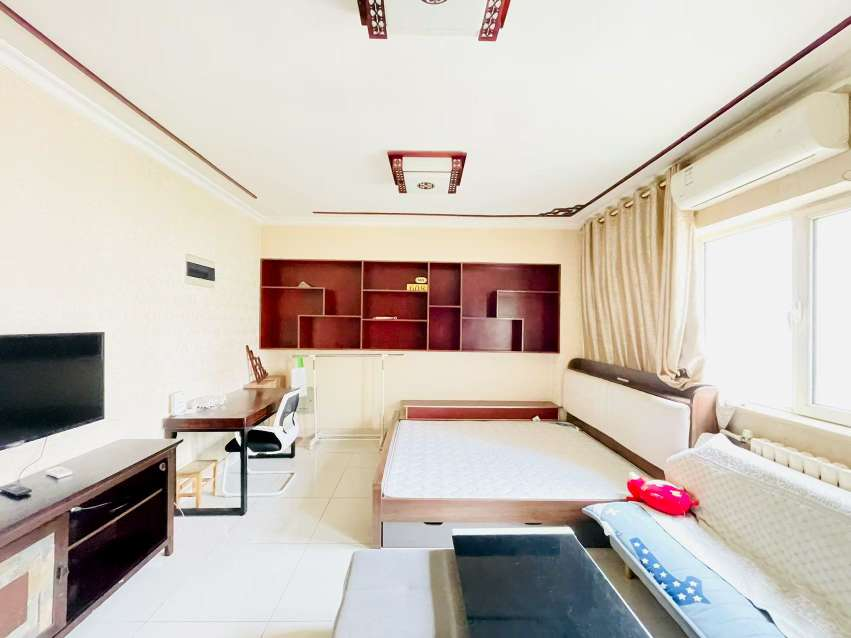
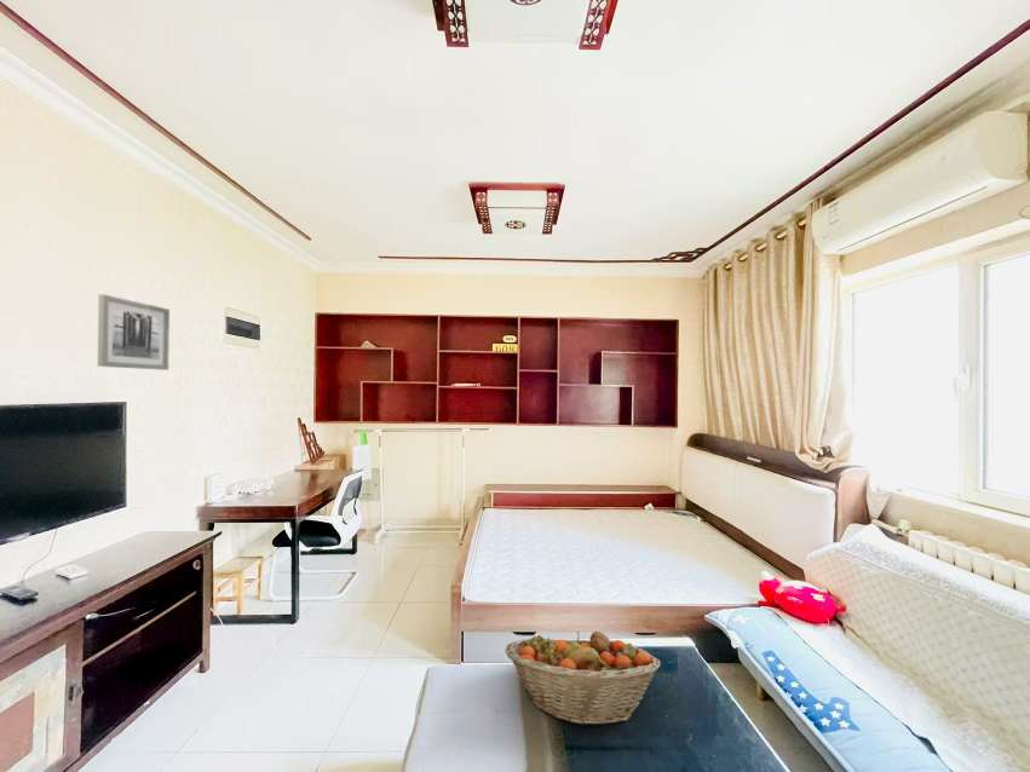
+ wall art (136, 335)
+ fruit basket (580, 667)
